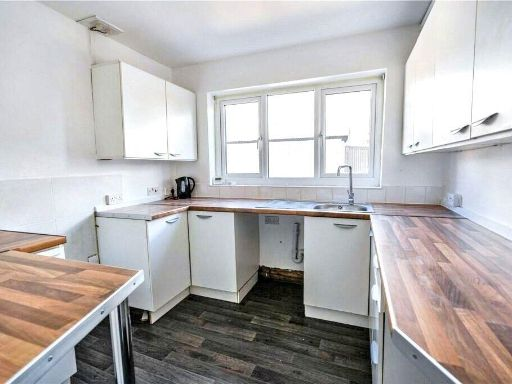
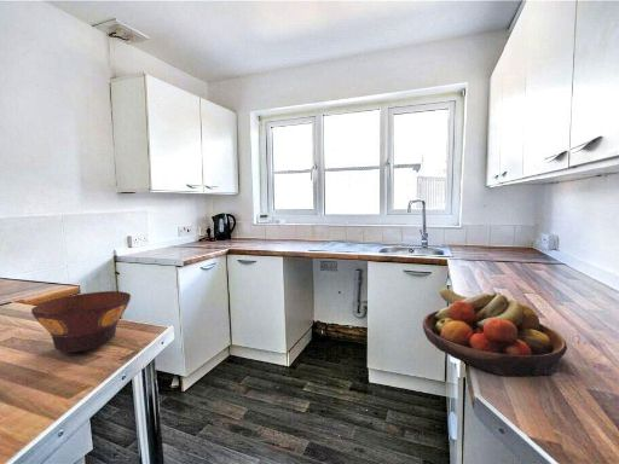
+ bowl (86, 324)
+ fruit bowl (486, 323)
